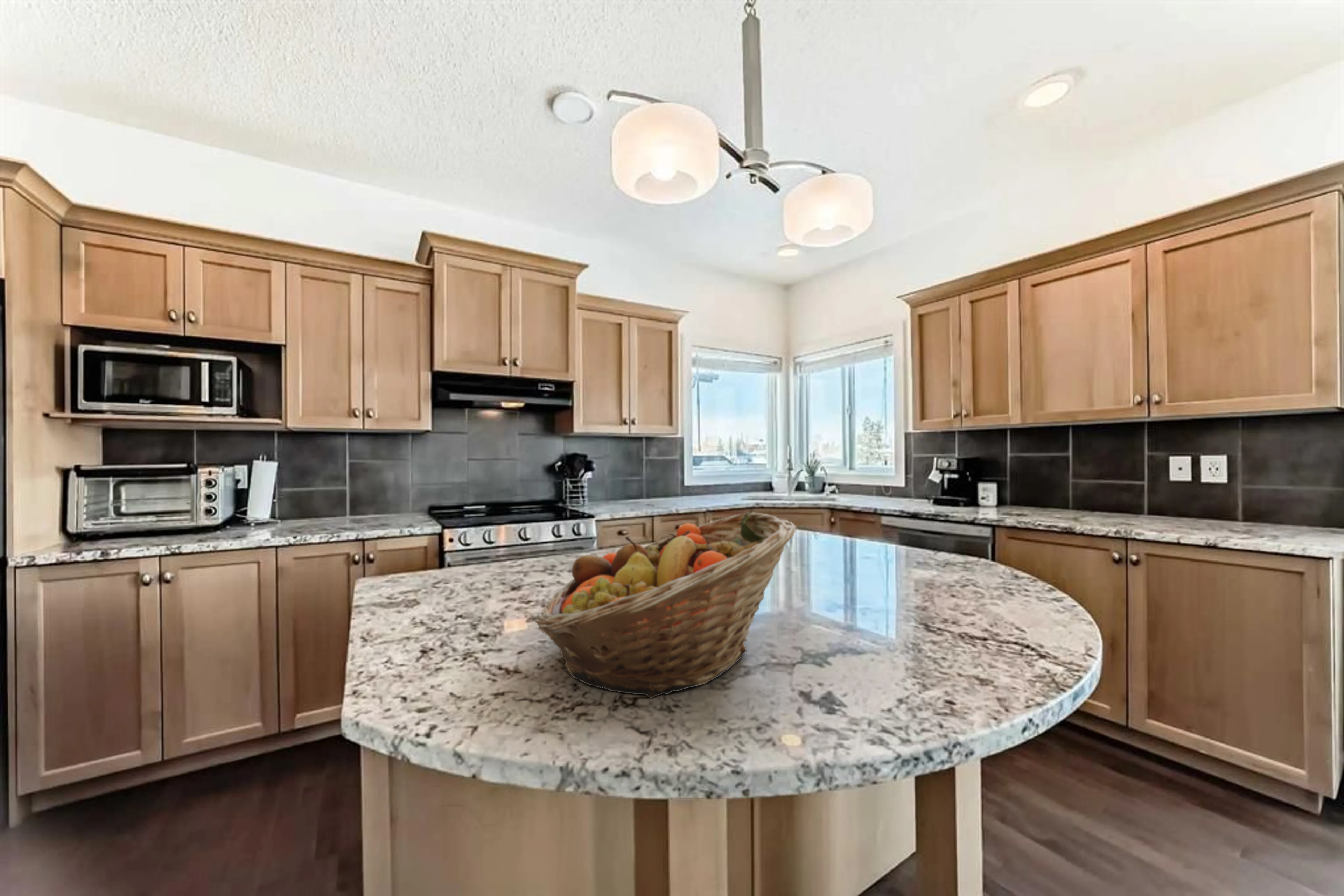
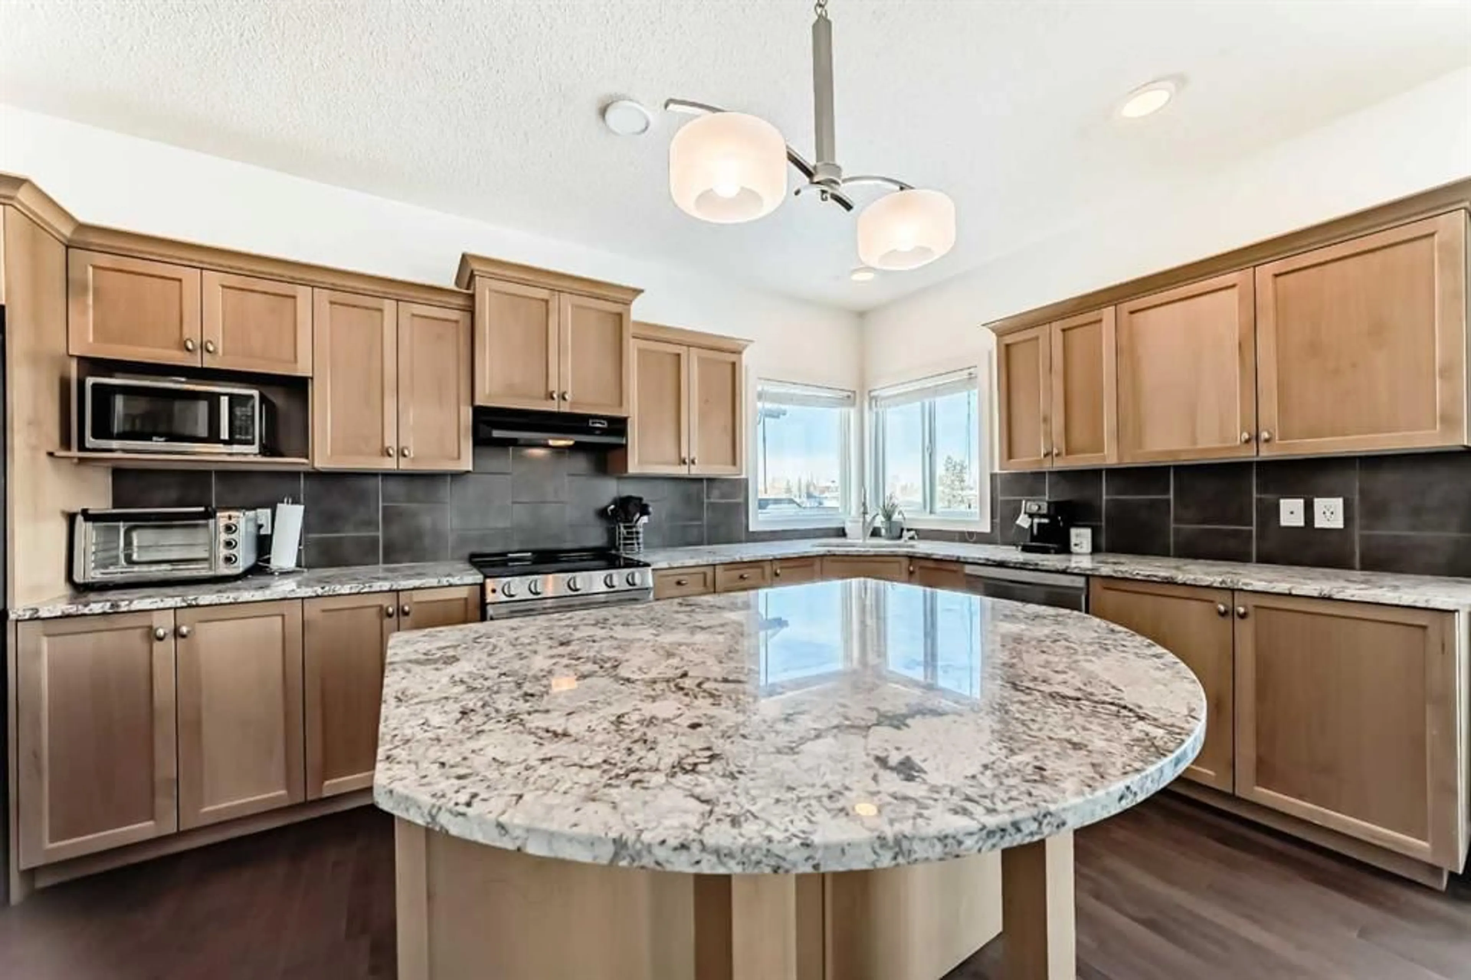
- fruit basket (669, 584)
